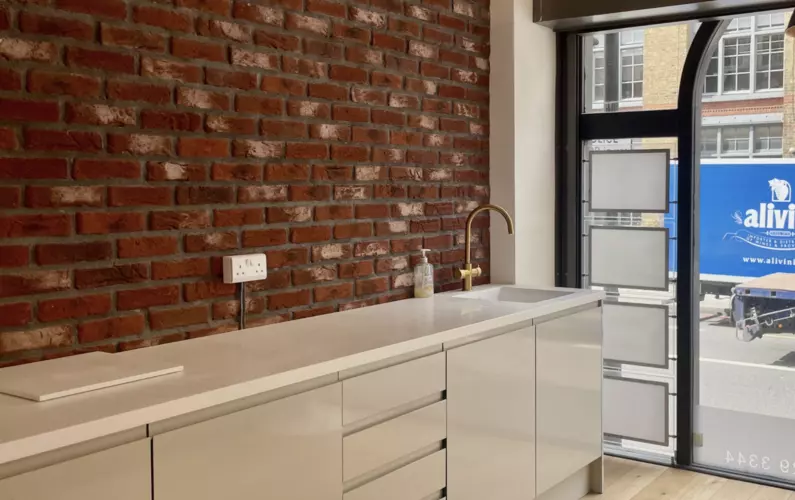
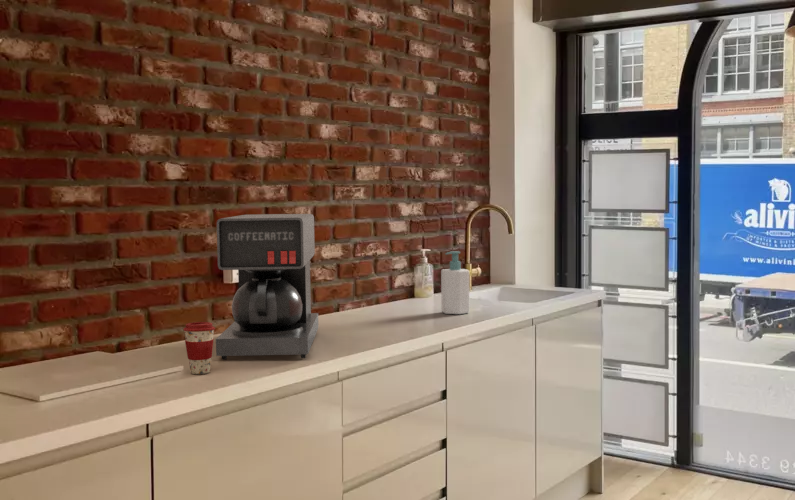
+ soap bottle (455, 282)
+ coffee maker (271, 280)
+ coffee cup (199, 347)
